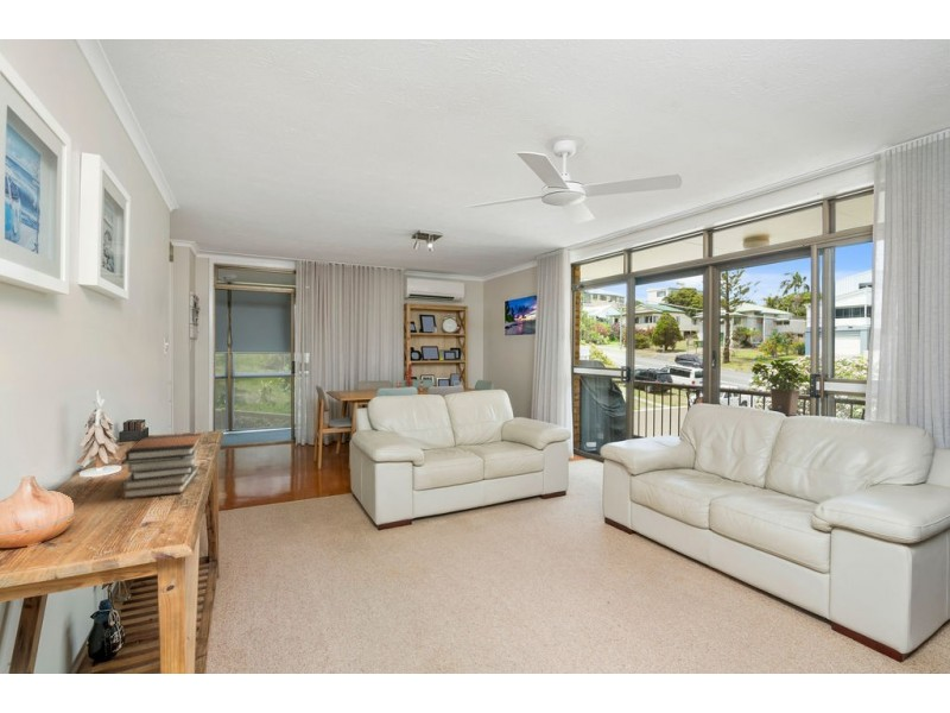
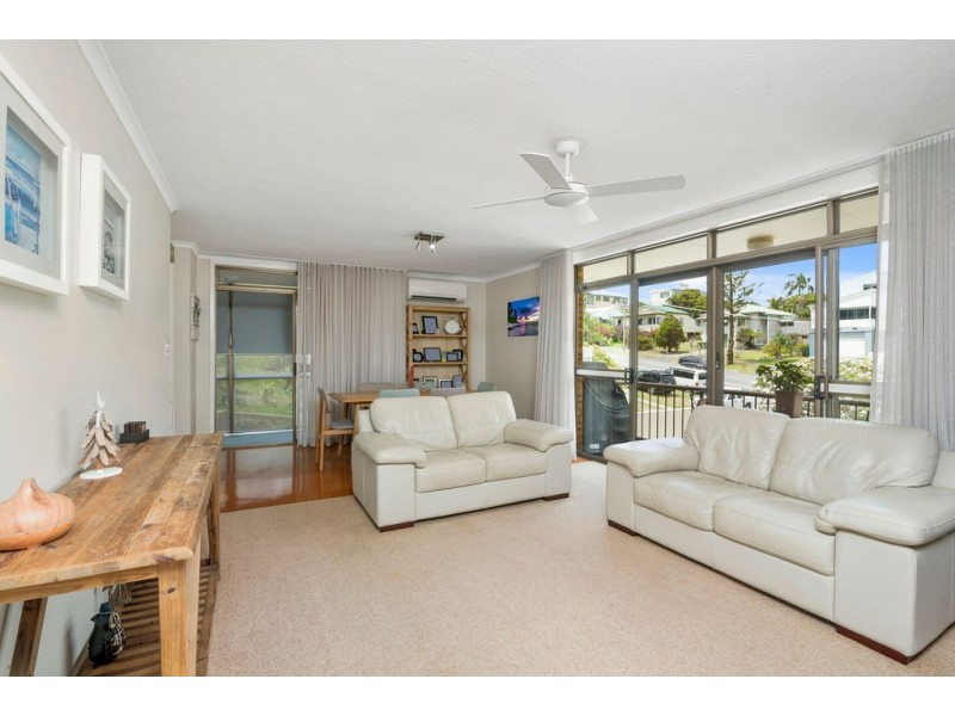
- book stack (165, 462)
